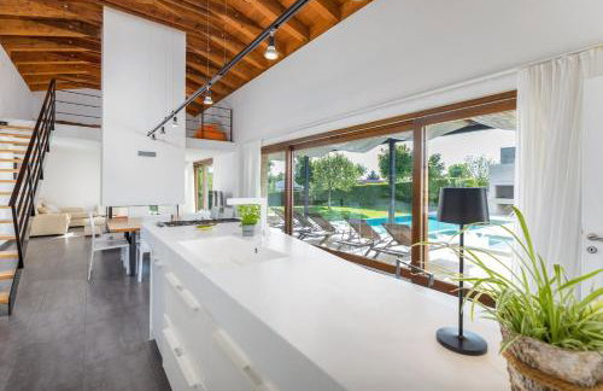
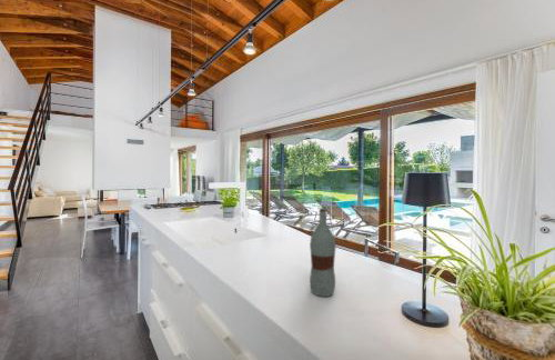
+ bottle (322, 250)
